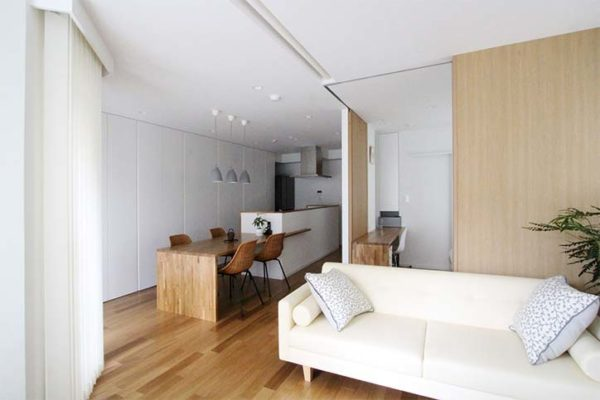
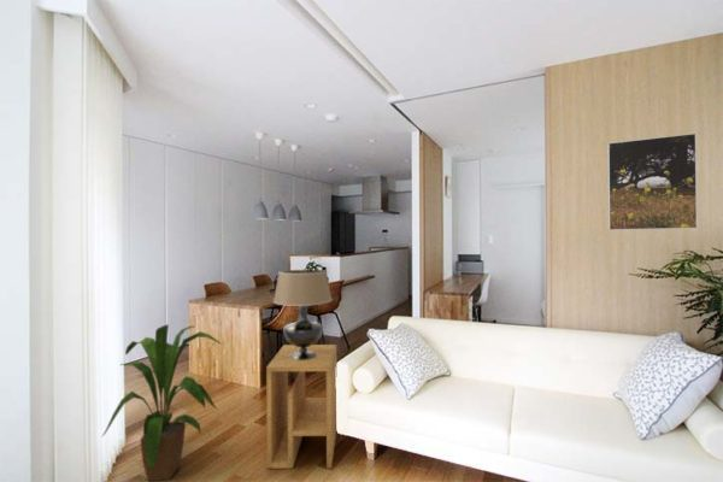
+ house plant (171, 389)
+ table lamp (302, 312)
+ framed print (649, 183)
+ side table (305, 400)
